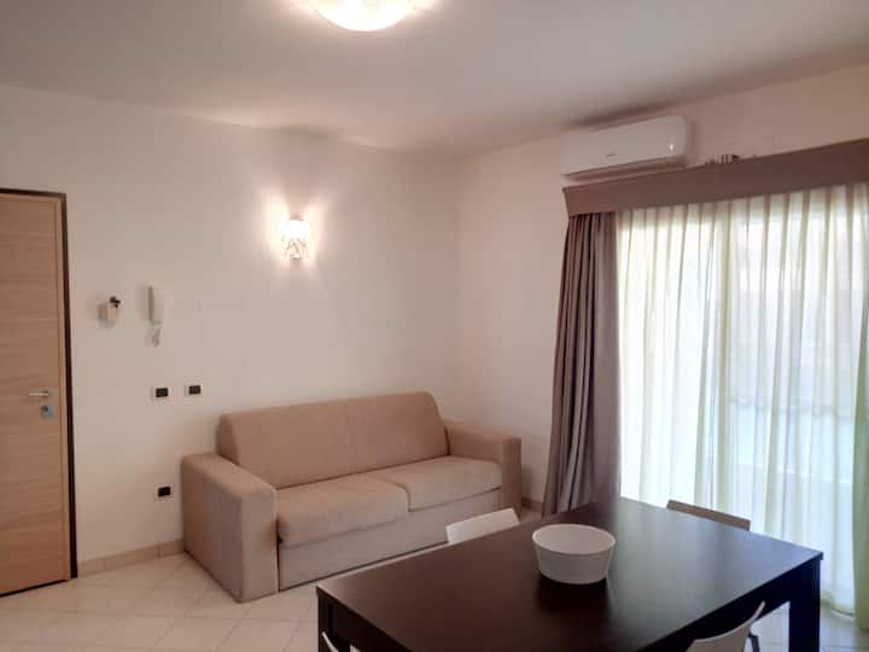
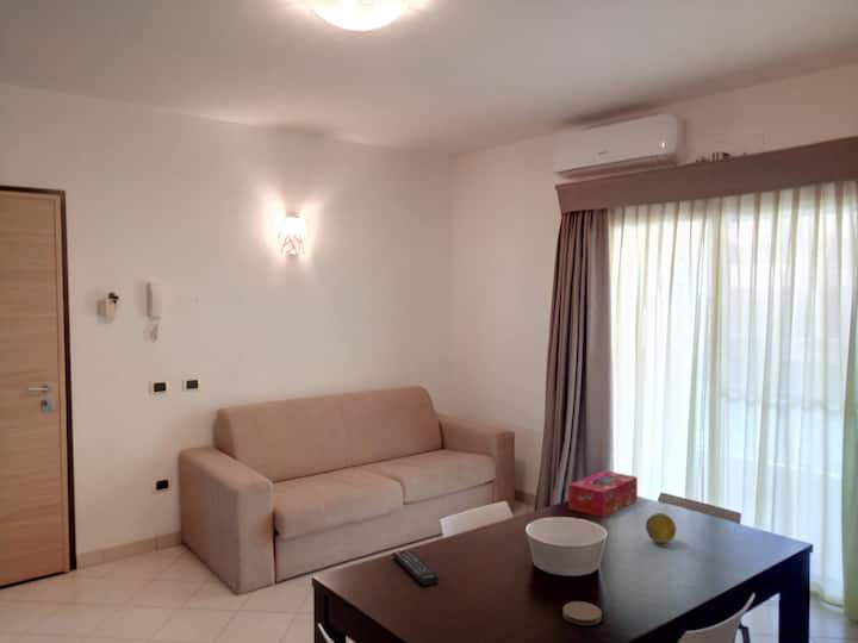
+ fruit (660, 527)
+ coaster (582, 612)
+ tissue box (603, 492)
+ remote control (414, 566)
